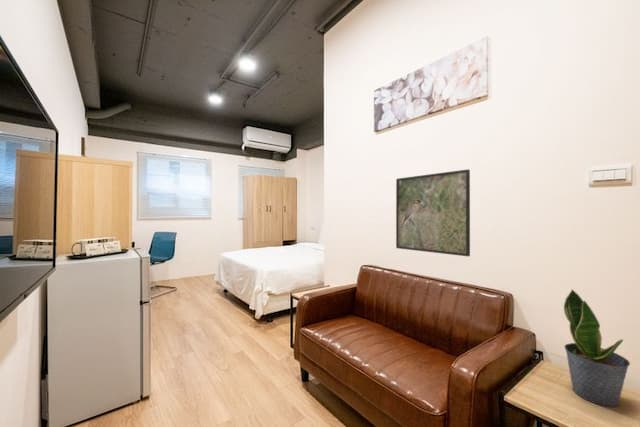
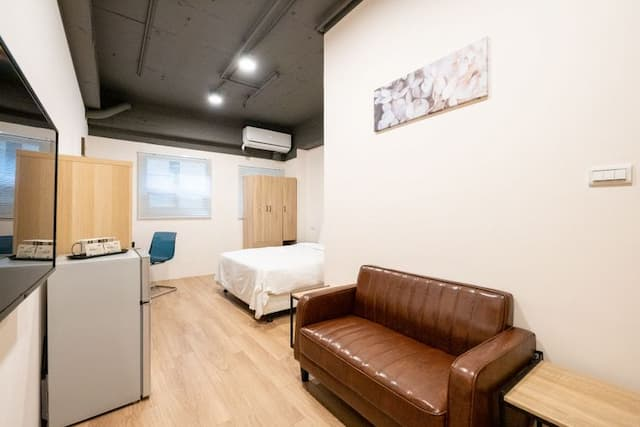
- potted plant (595, 344)
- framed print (429, 213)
